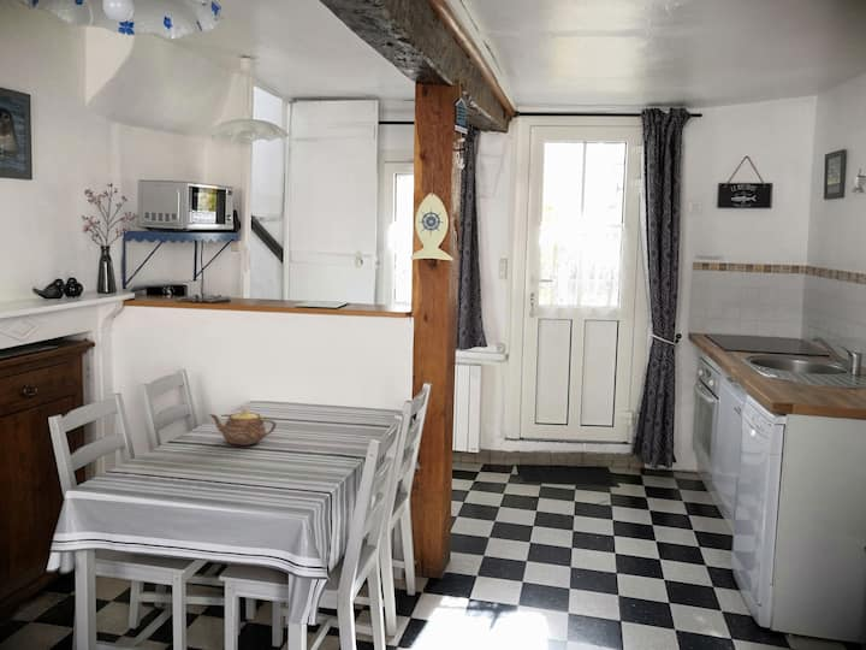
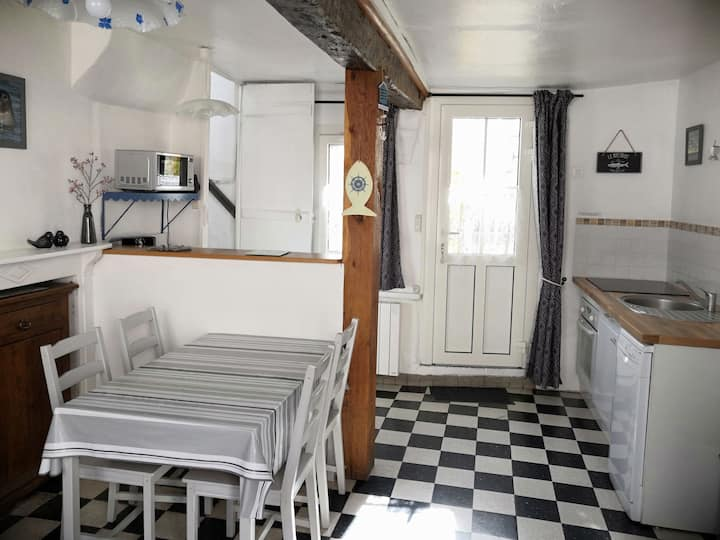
- teapot (242, 425)
